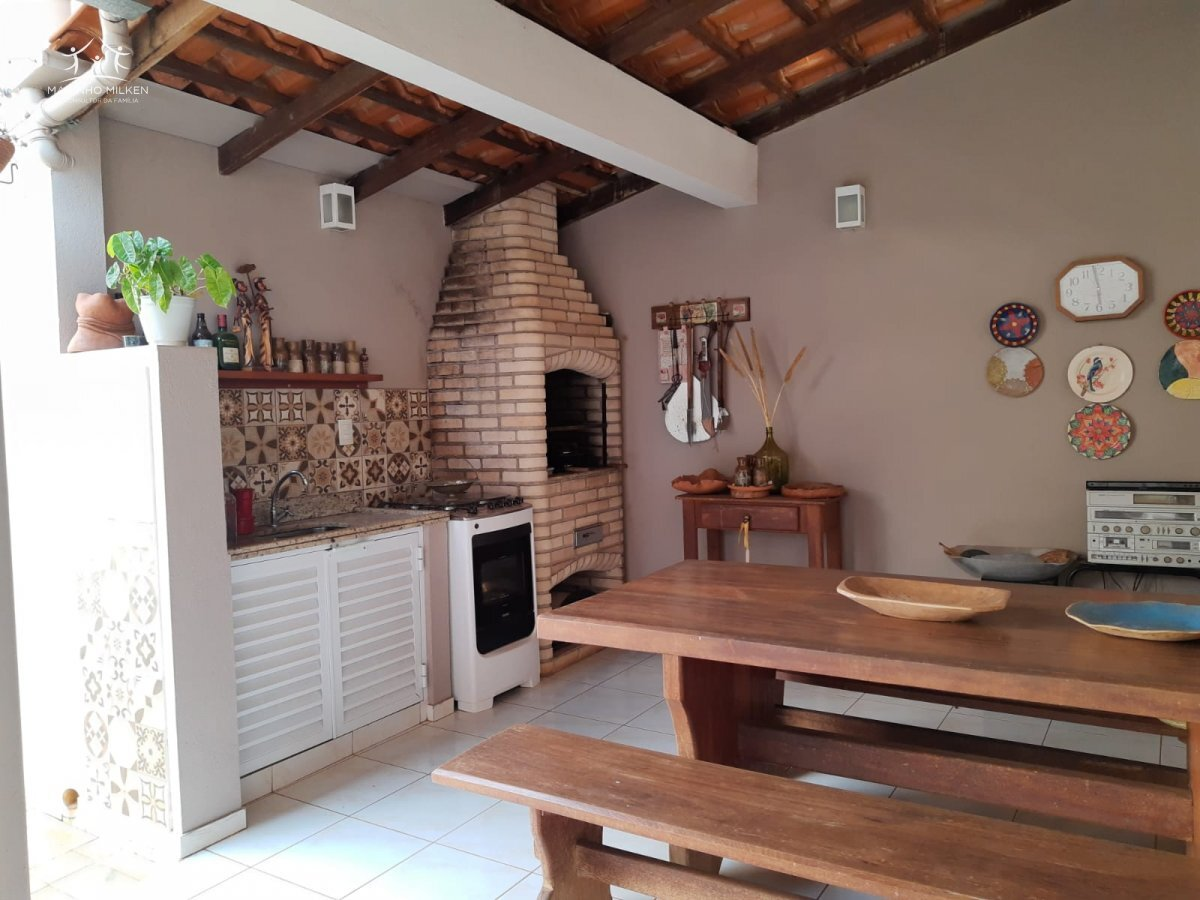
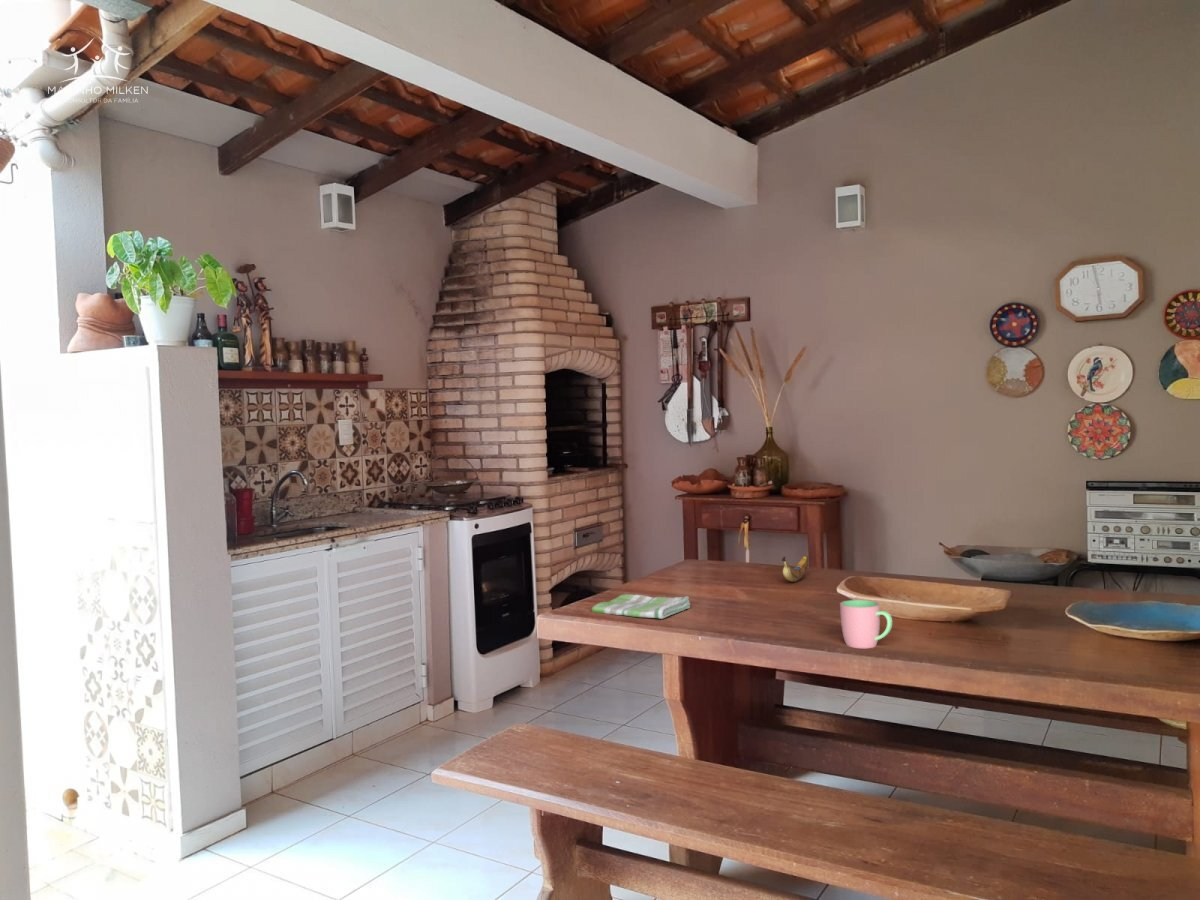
+ dish towel (641, 604)
+ banana (795, 567)
+ cup (866, 625)
